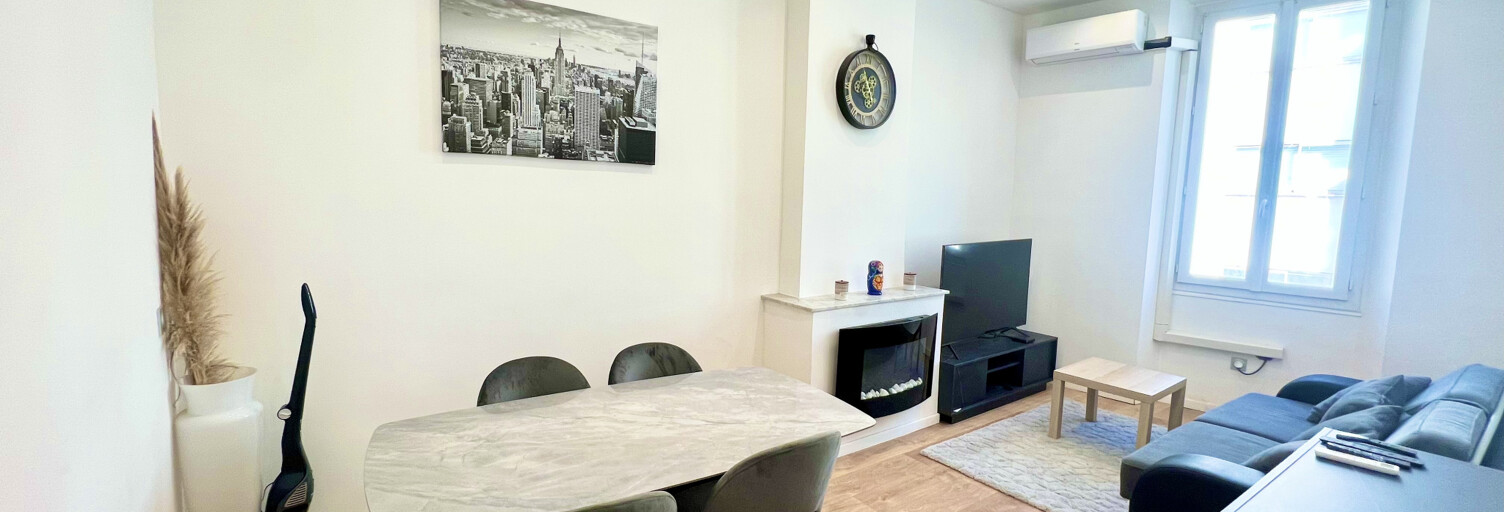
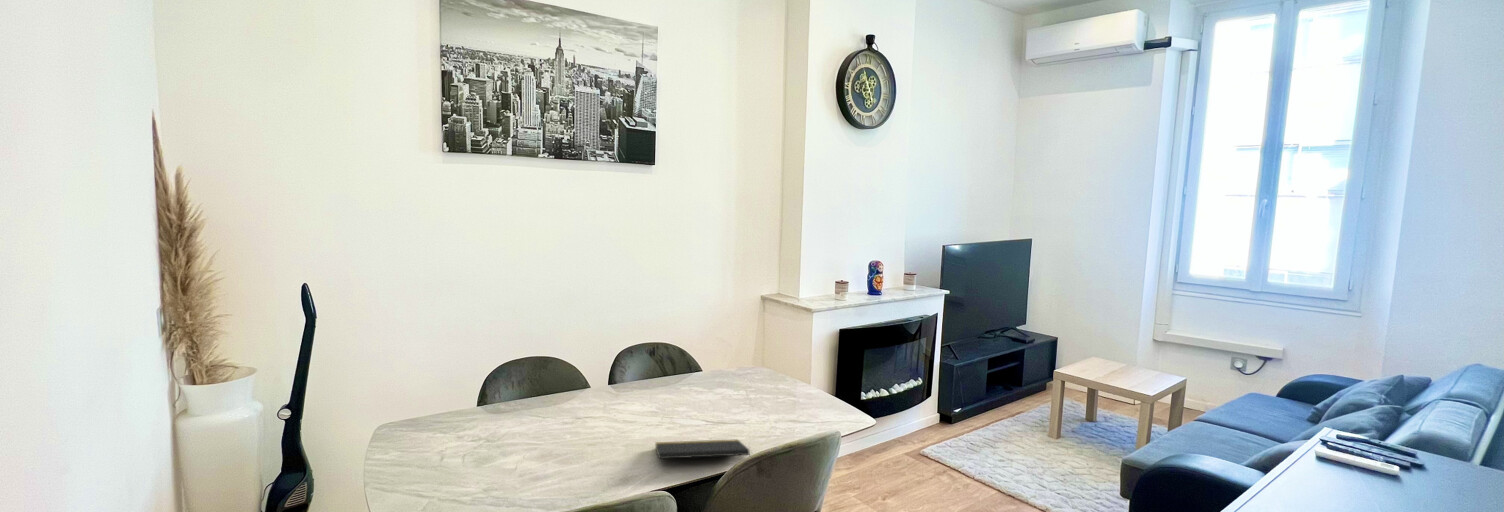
+ notepad (700, 448)
